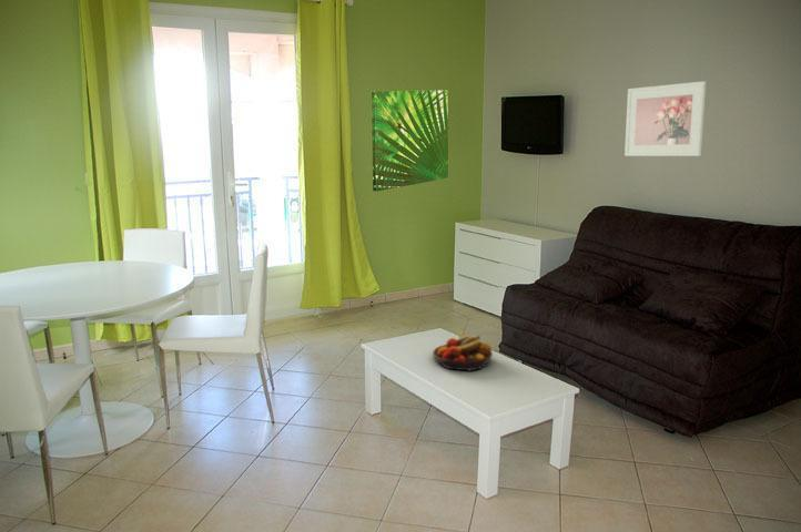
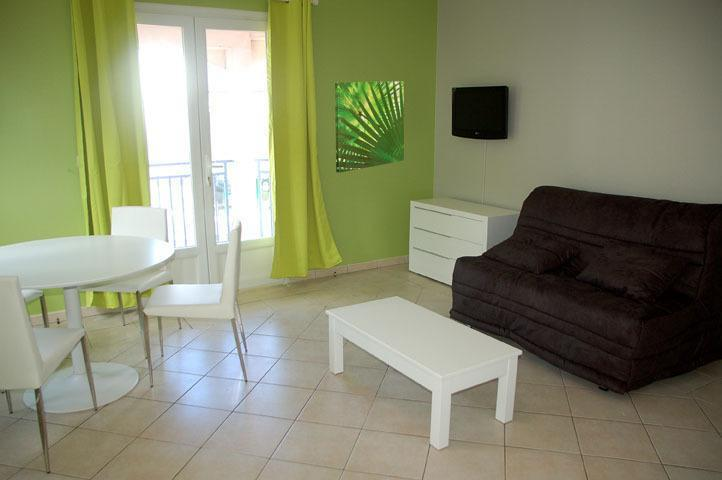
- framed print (662, 121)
- fruit bowl (462, 349)
